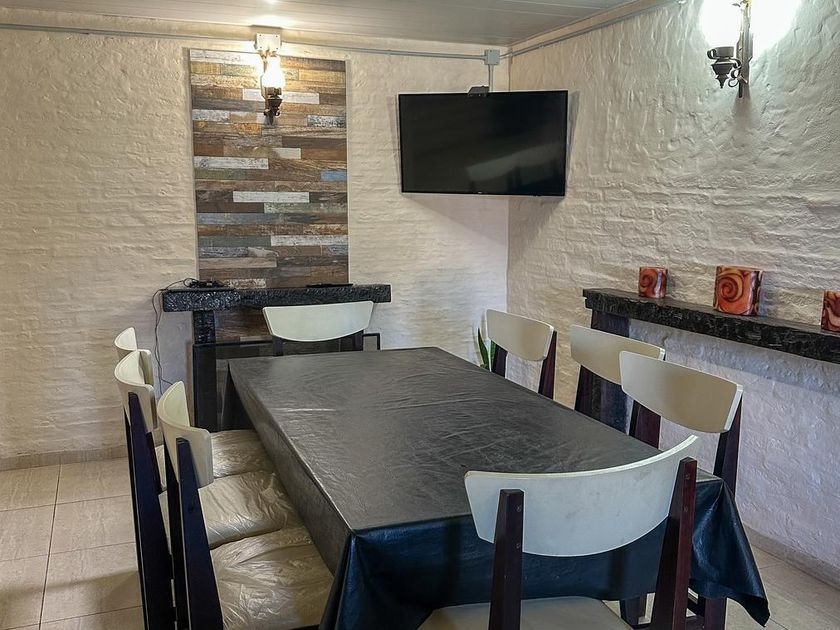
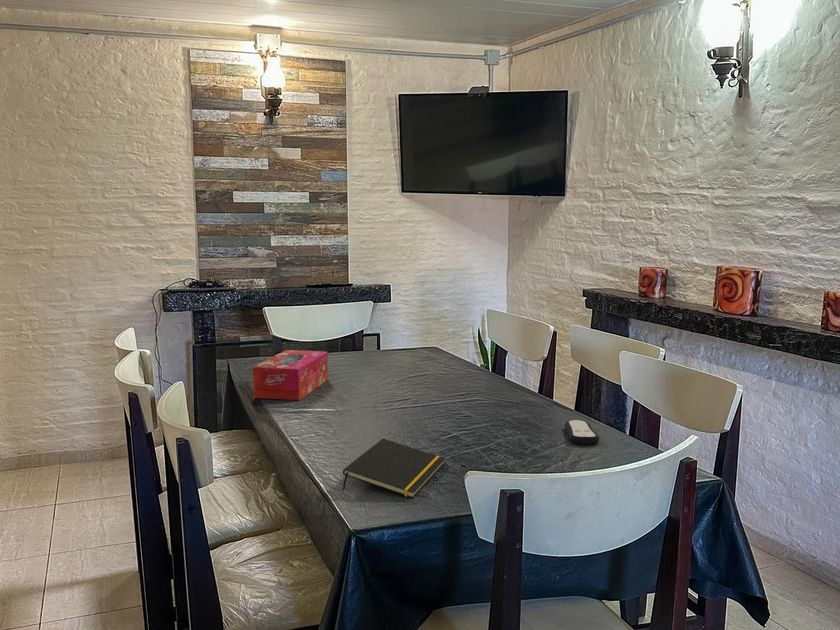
+ tissue box (292, 373)
+ remote control (580, 431)
+ notepad (396, 466)
